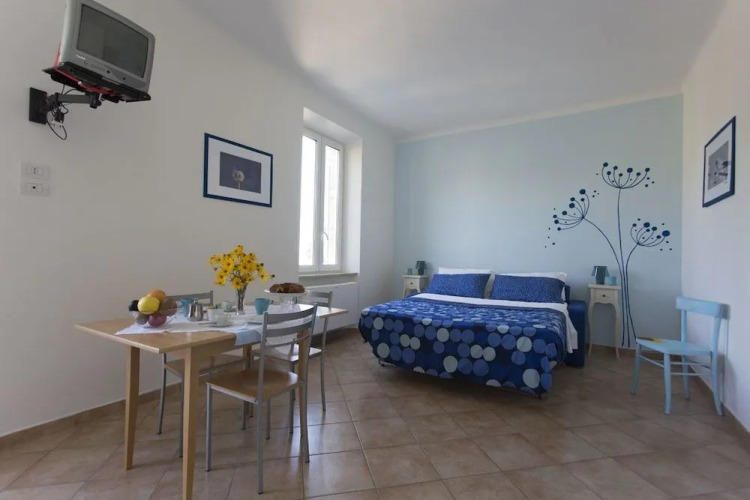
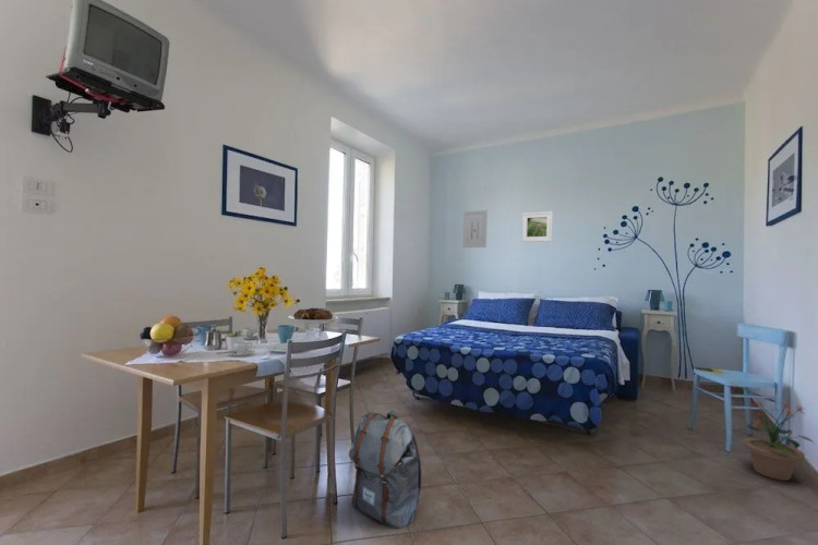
+ wall art (474, 229)
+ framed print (537, 227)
+ backpack (385, 459)
+ potted plant (775, 437)
